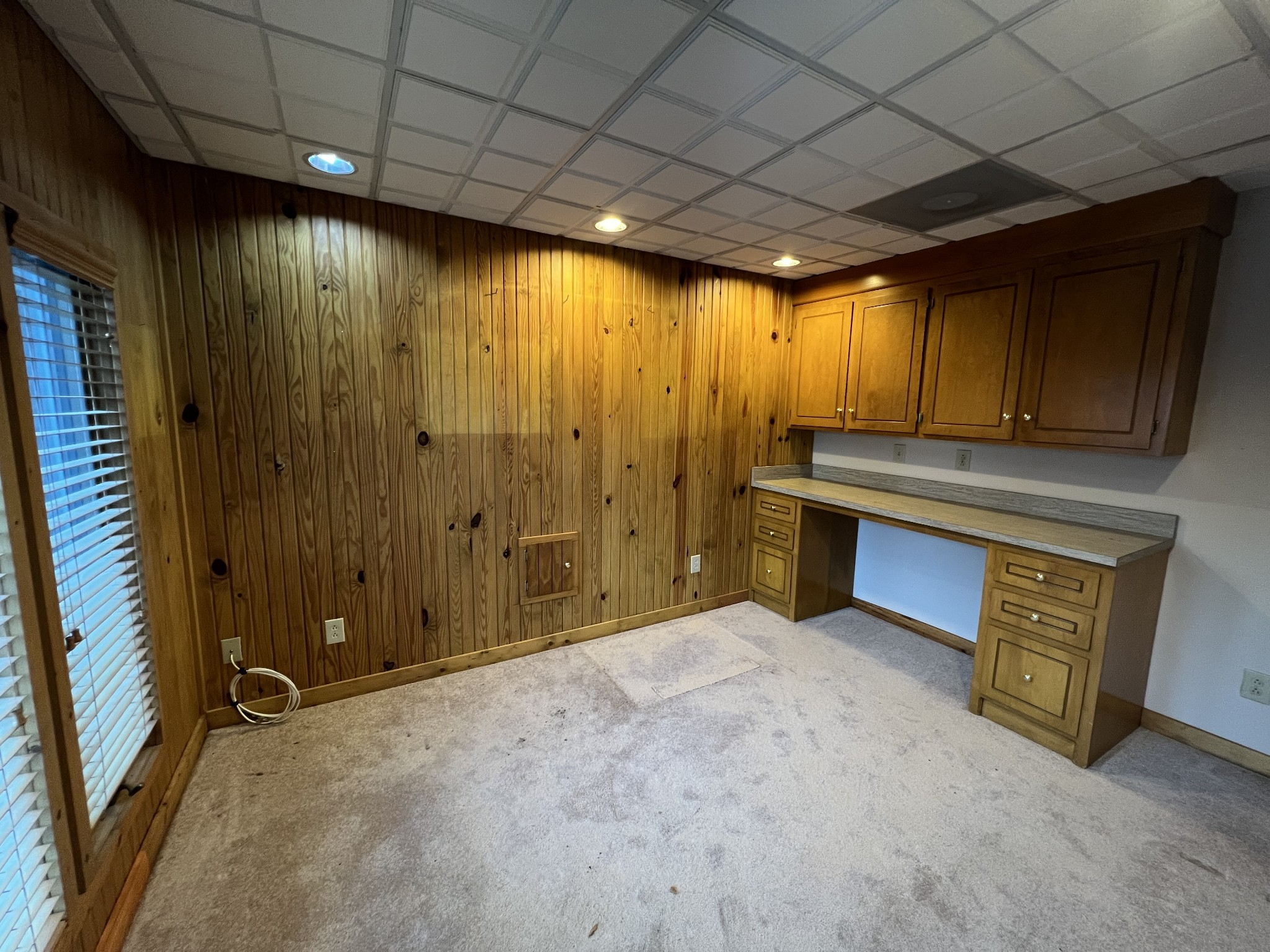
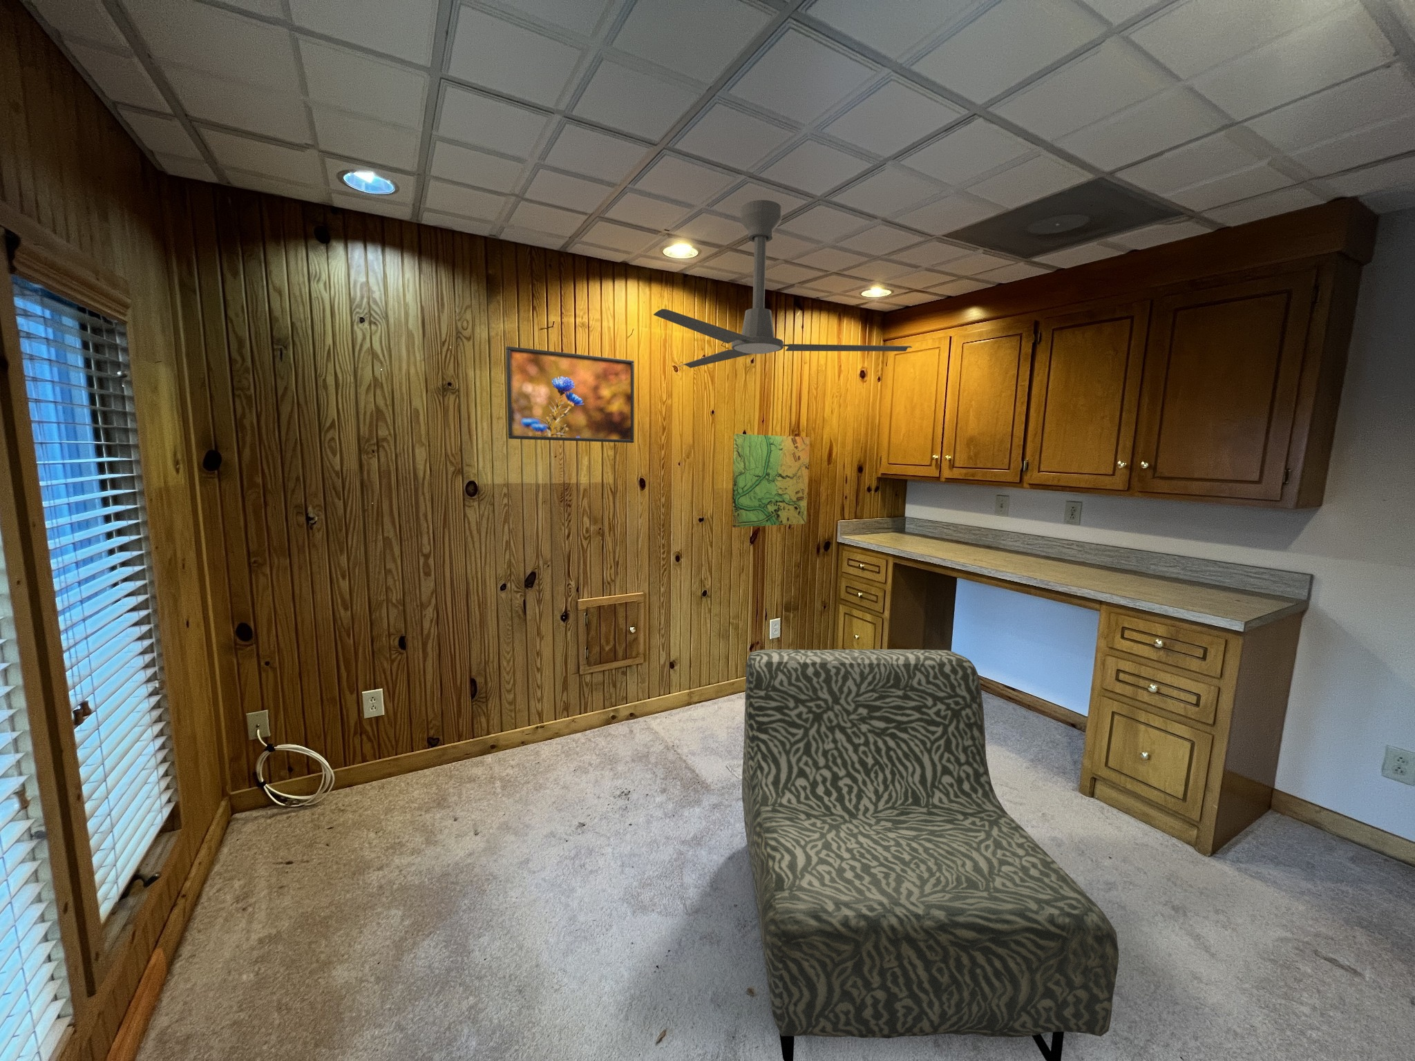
+ armchair (884, 814)
+ map (772, 480)
+ ceiling fan (764, 276)
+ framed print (574, 397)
